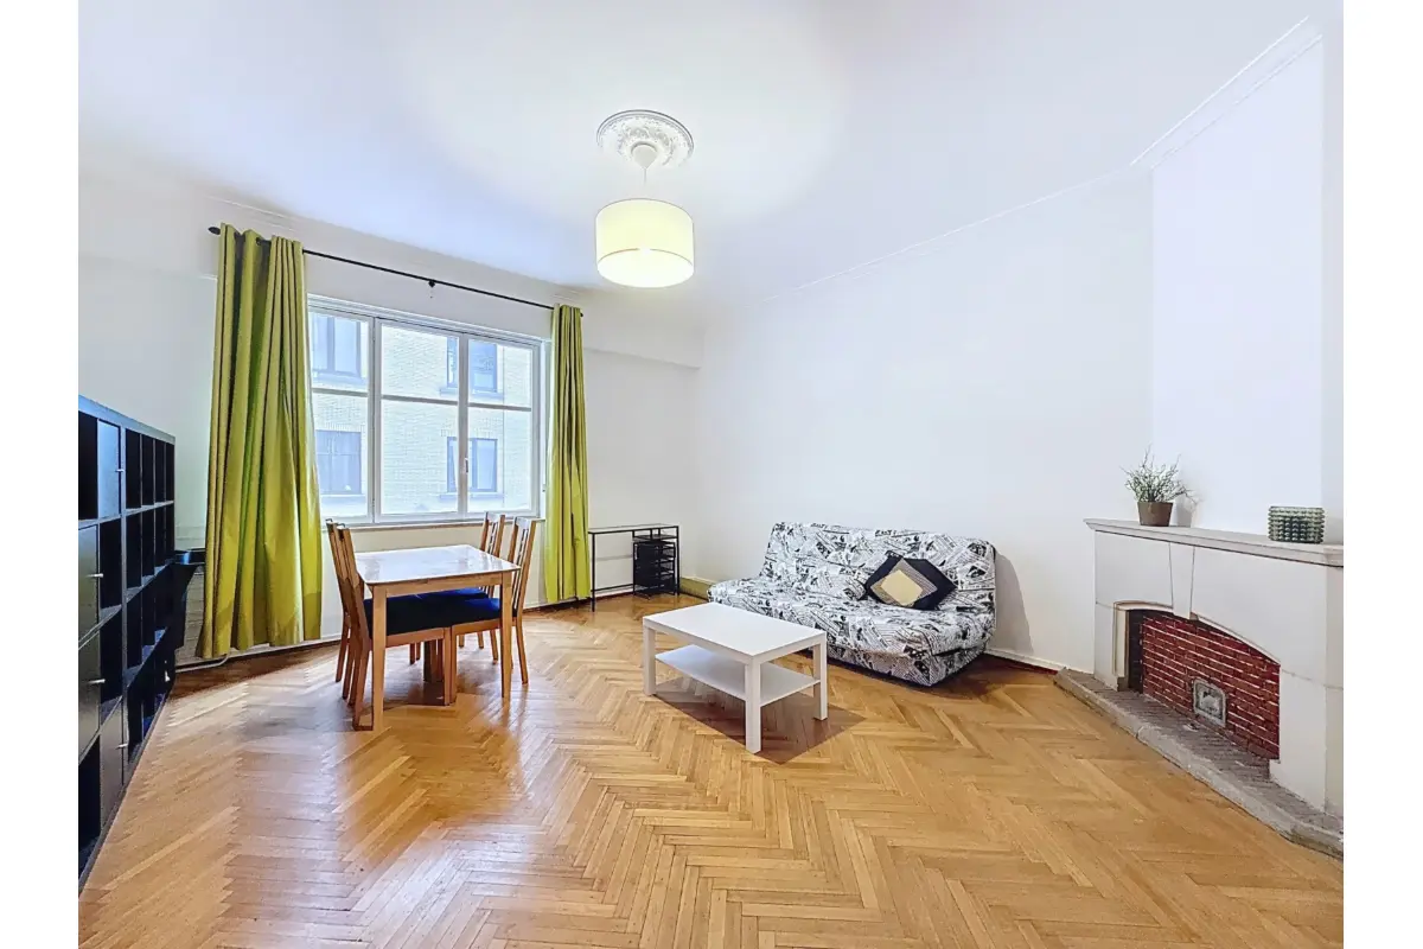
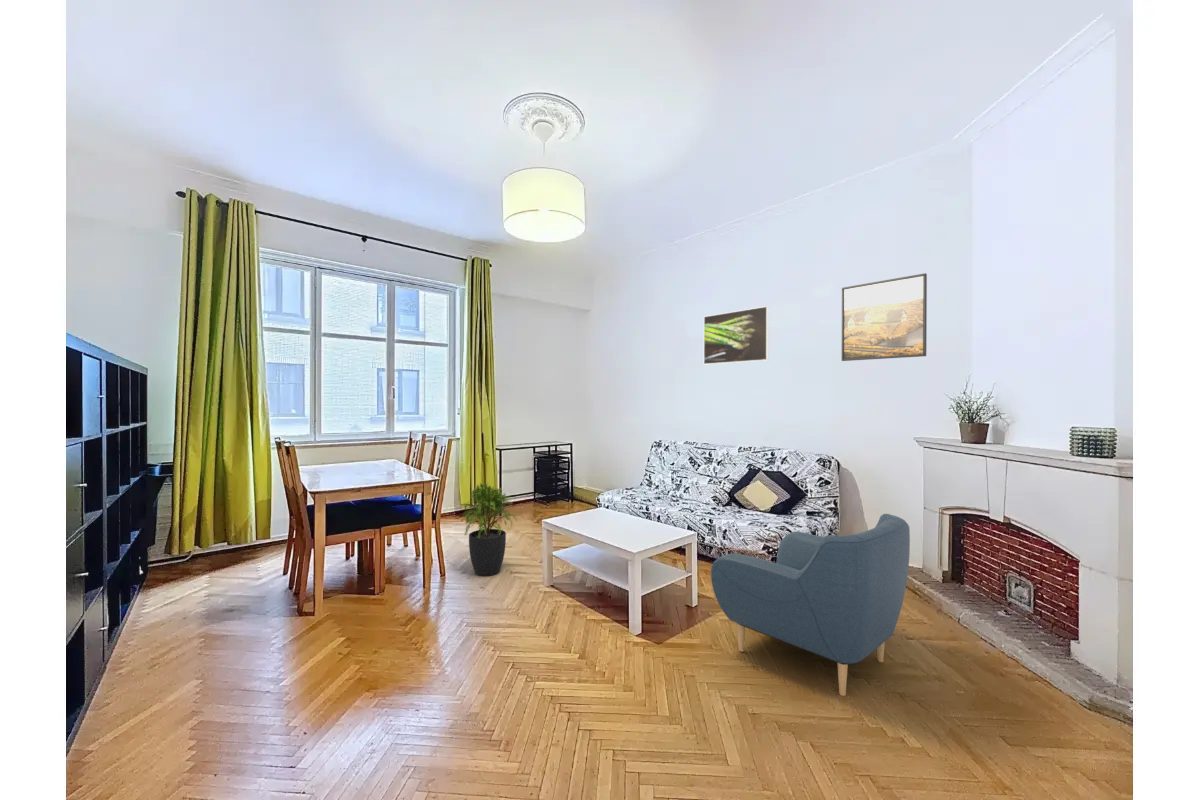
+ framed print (881, 319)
+ potted plant (488, 525)
+ armchair (804, 582)
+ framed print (734, 337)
